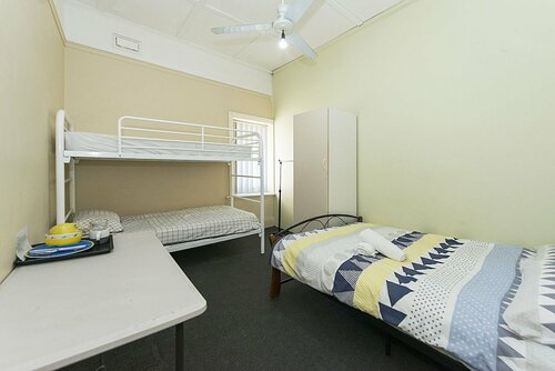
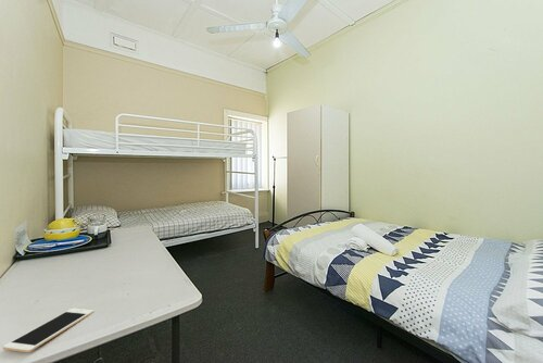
+ cell phone (53, 327)
